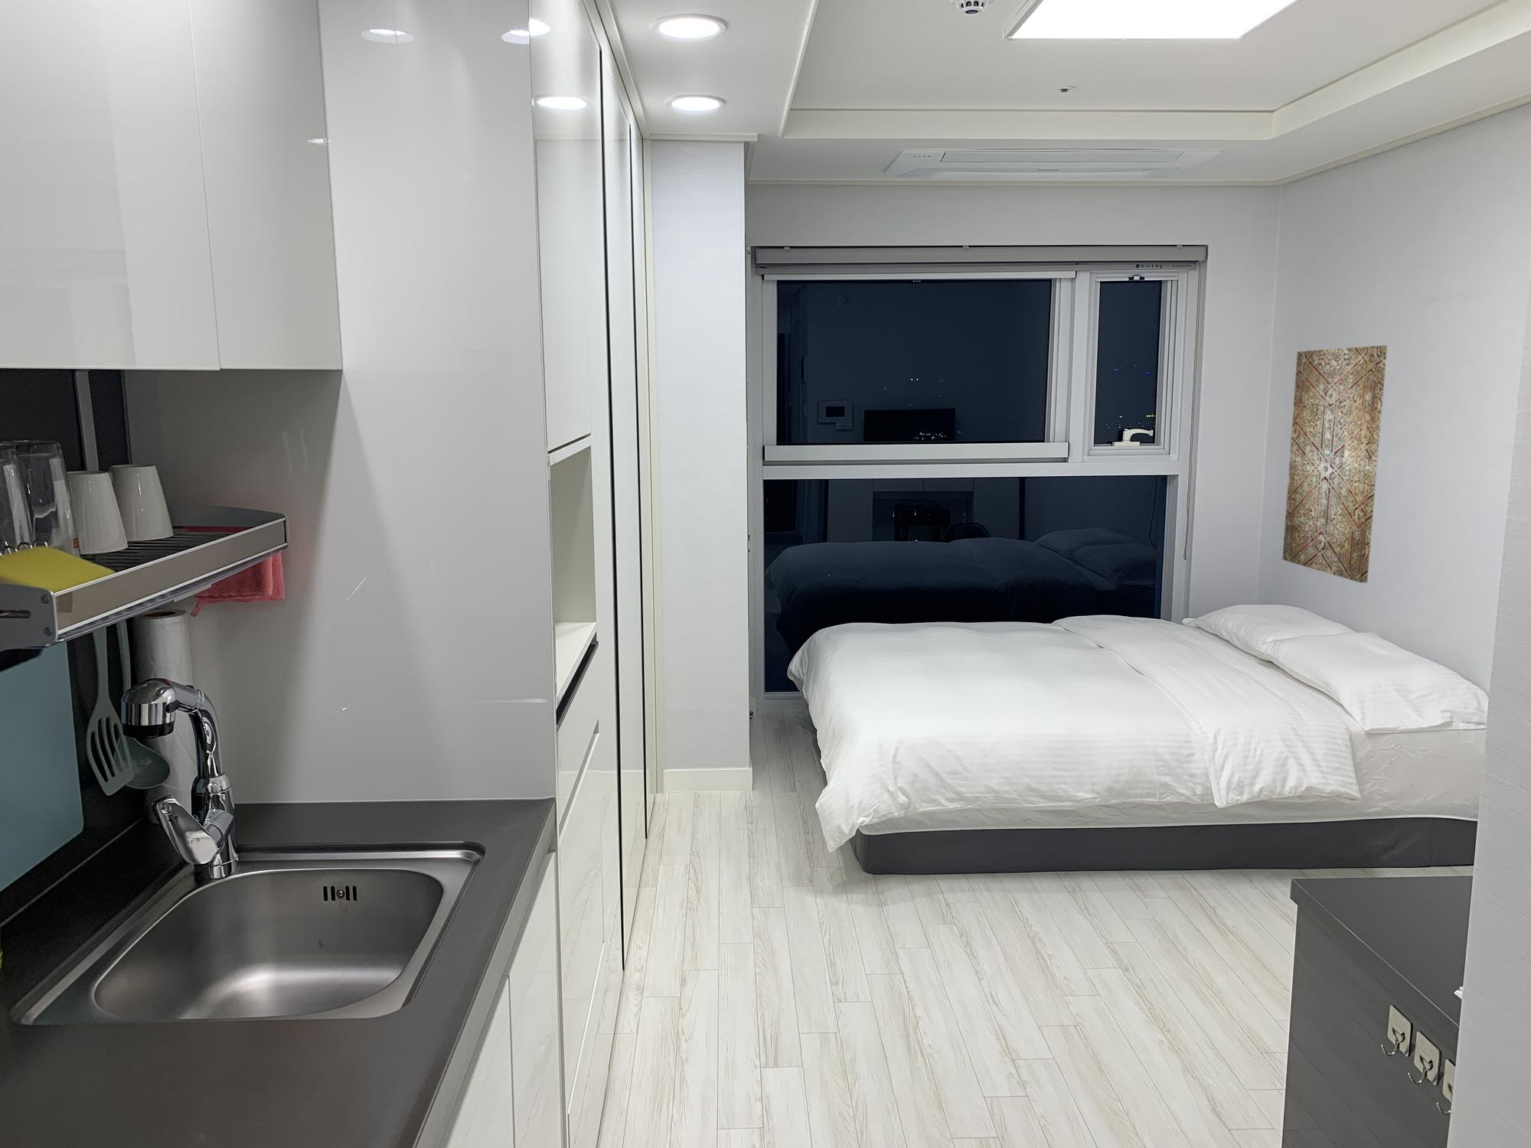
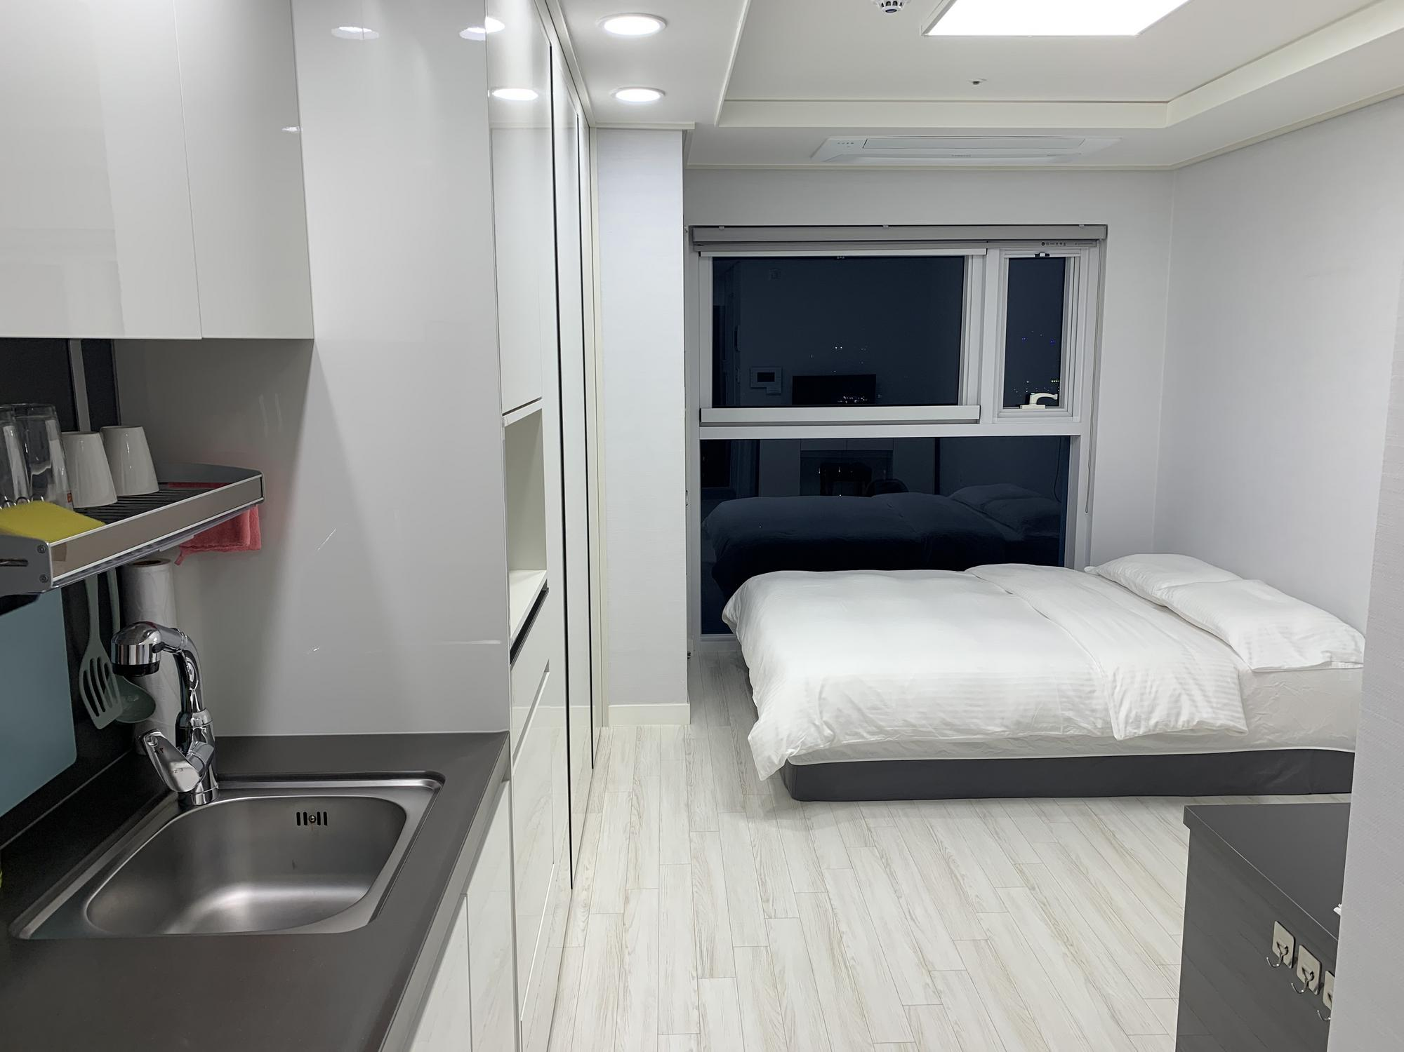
- wall art (1331, 461)
